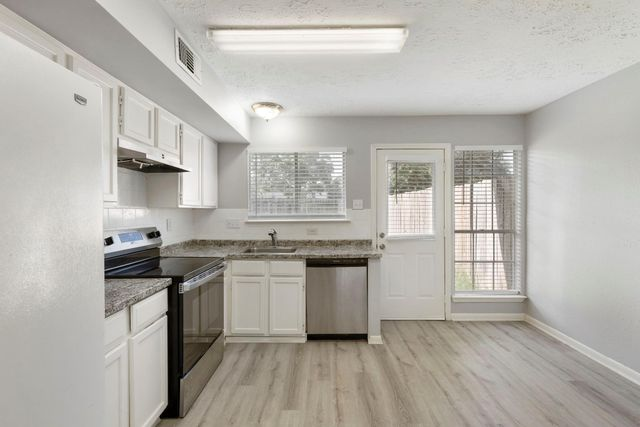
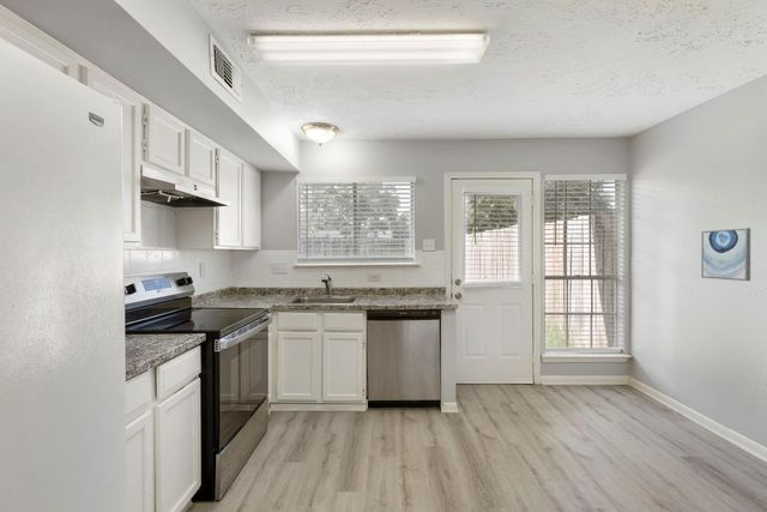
+ wall art (724, 254)
